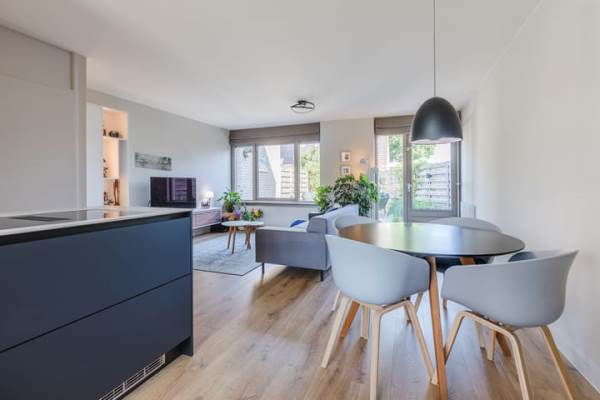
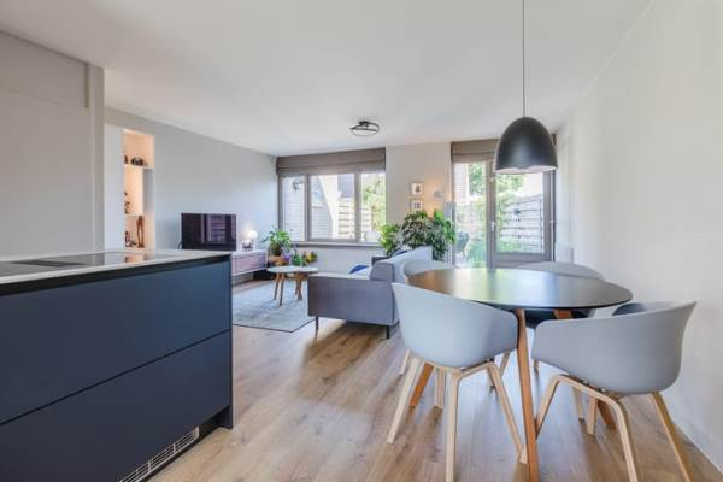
- wall art (154, 162)
